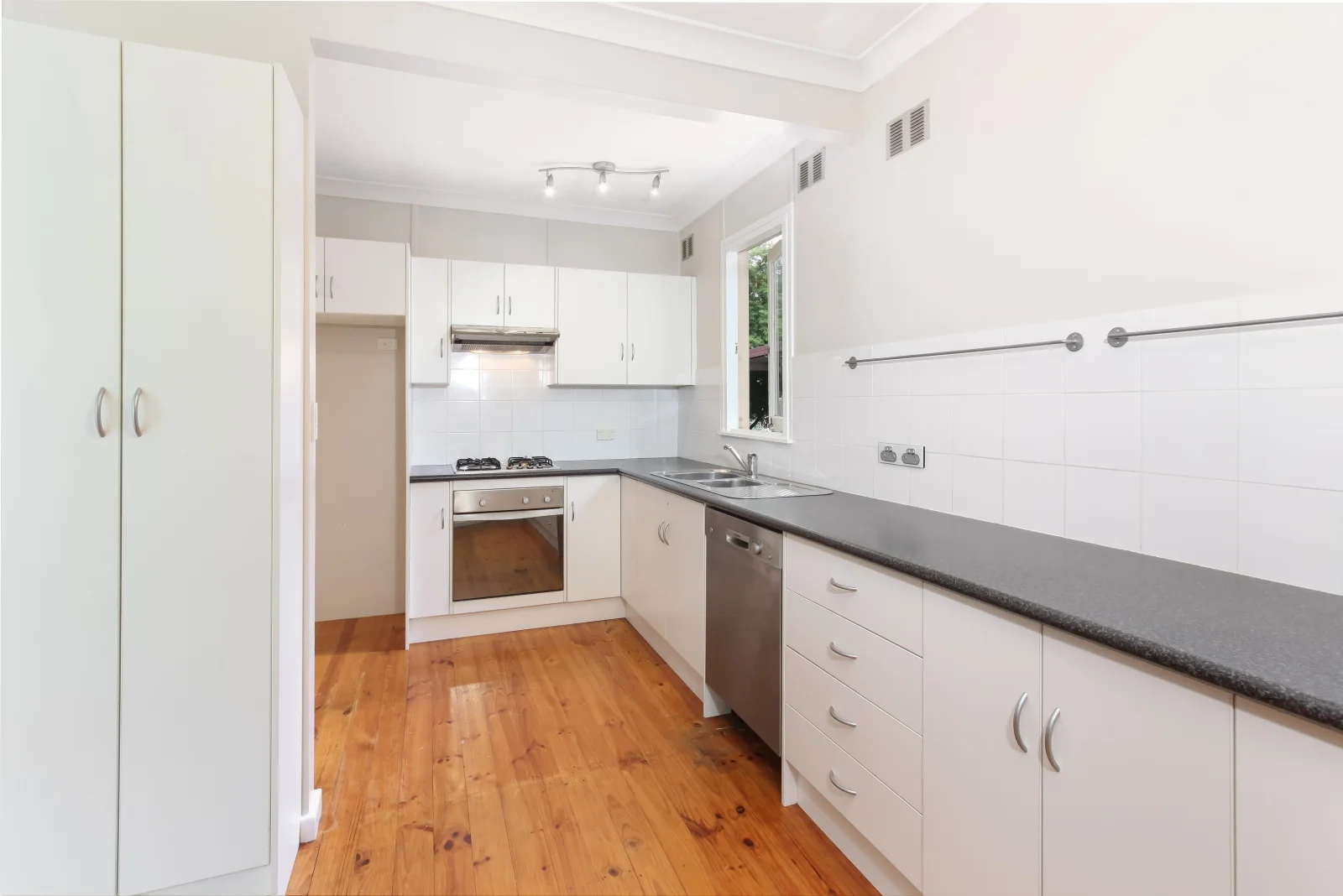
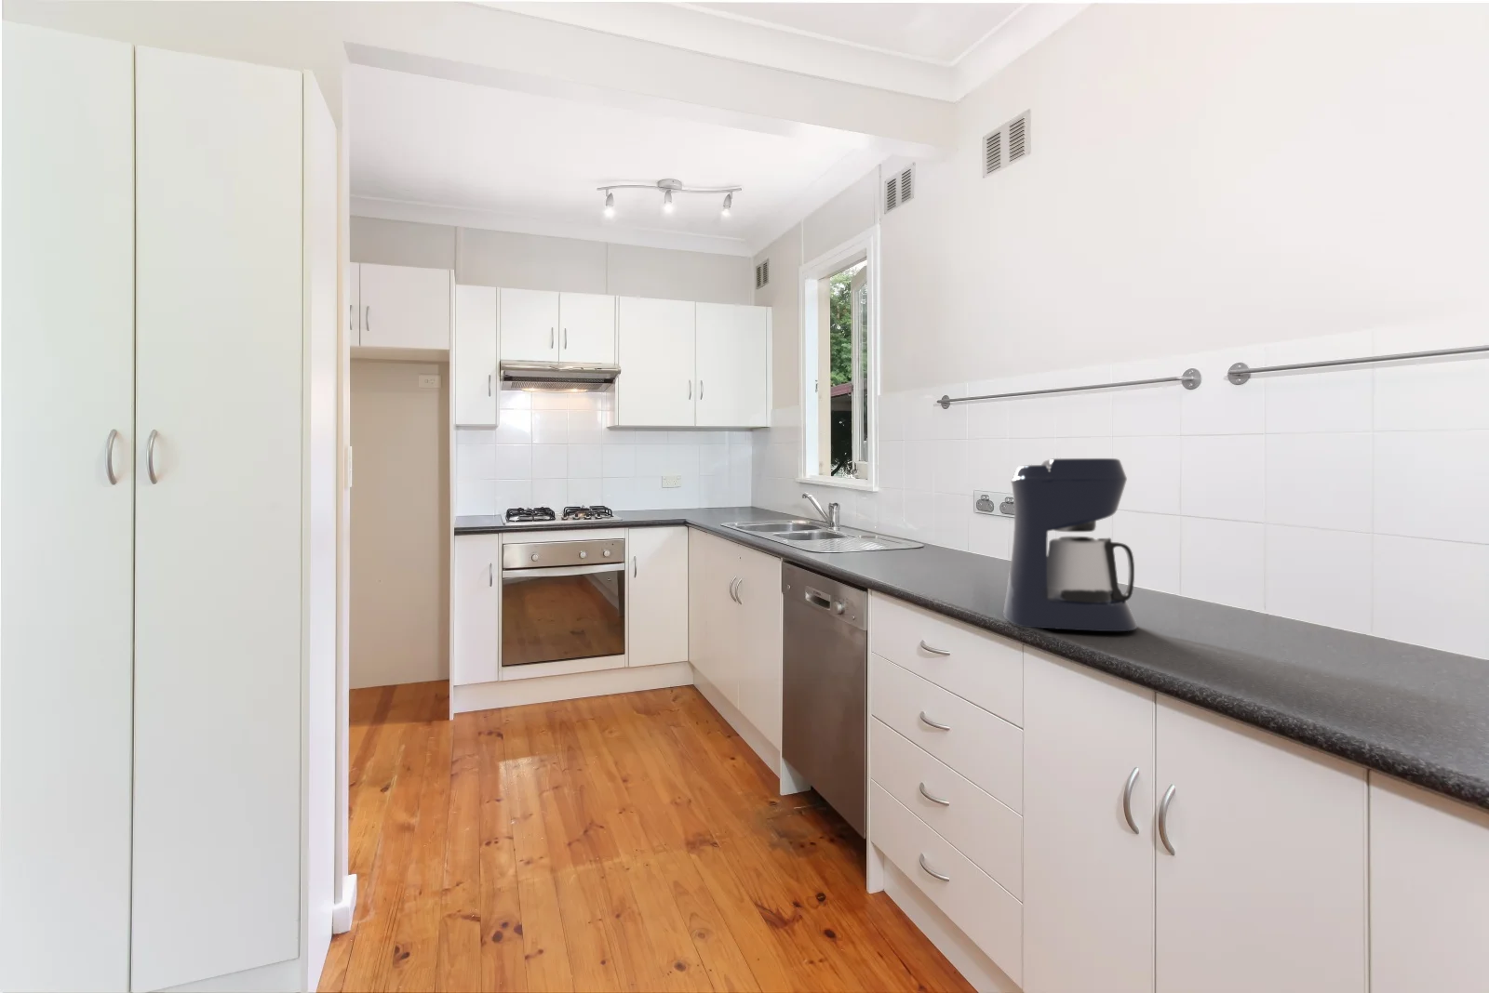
+ coffee maker (1064, 540)
